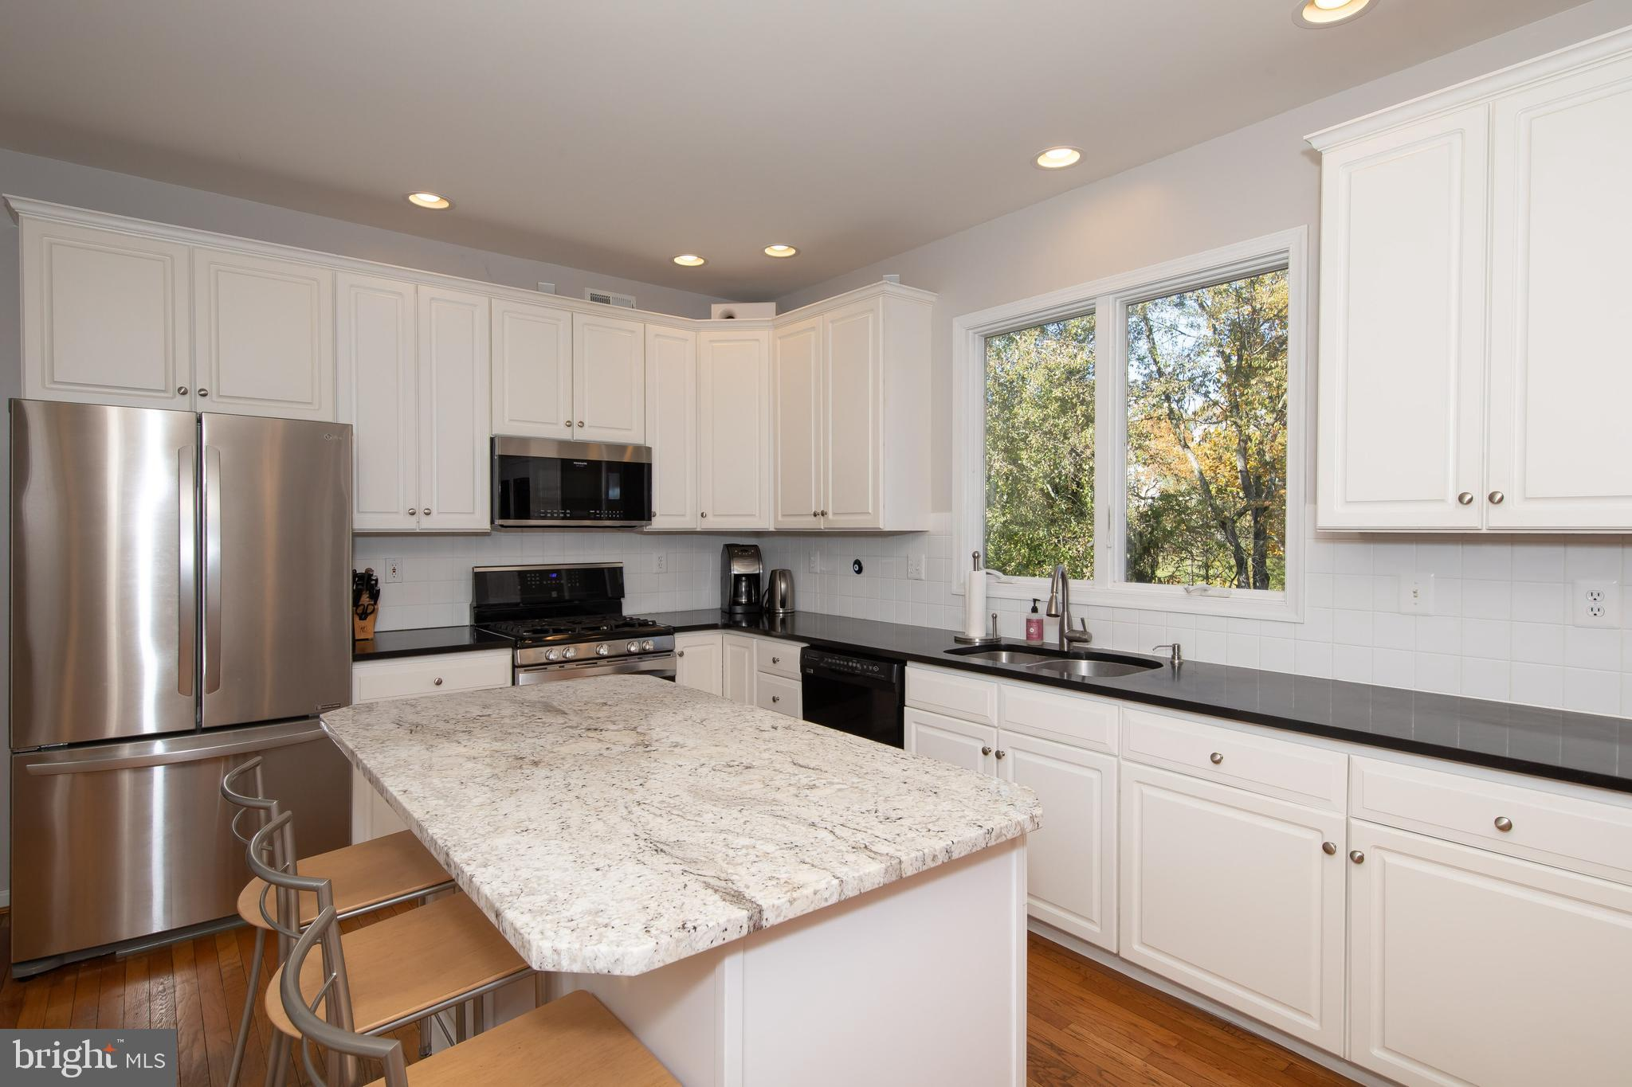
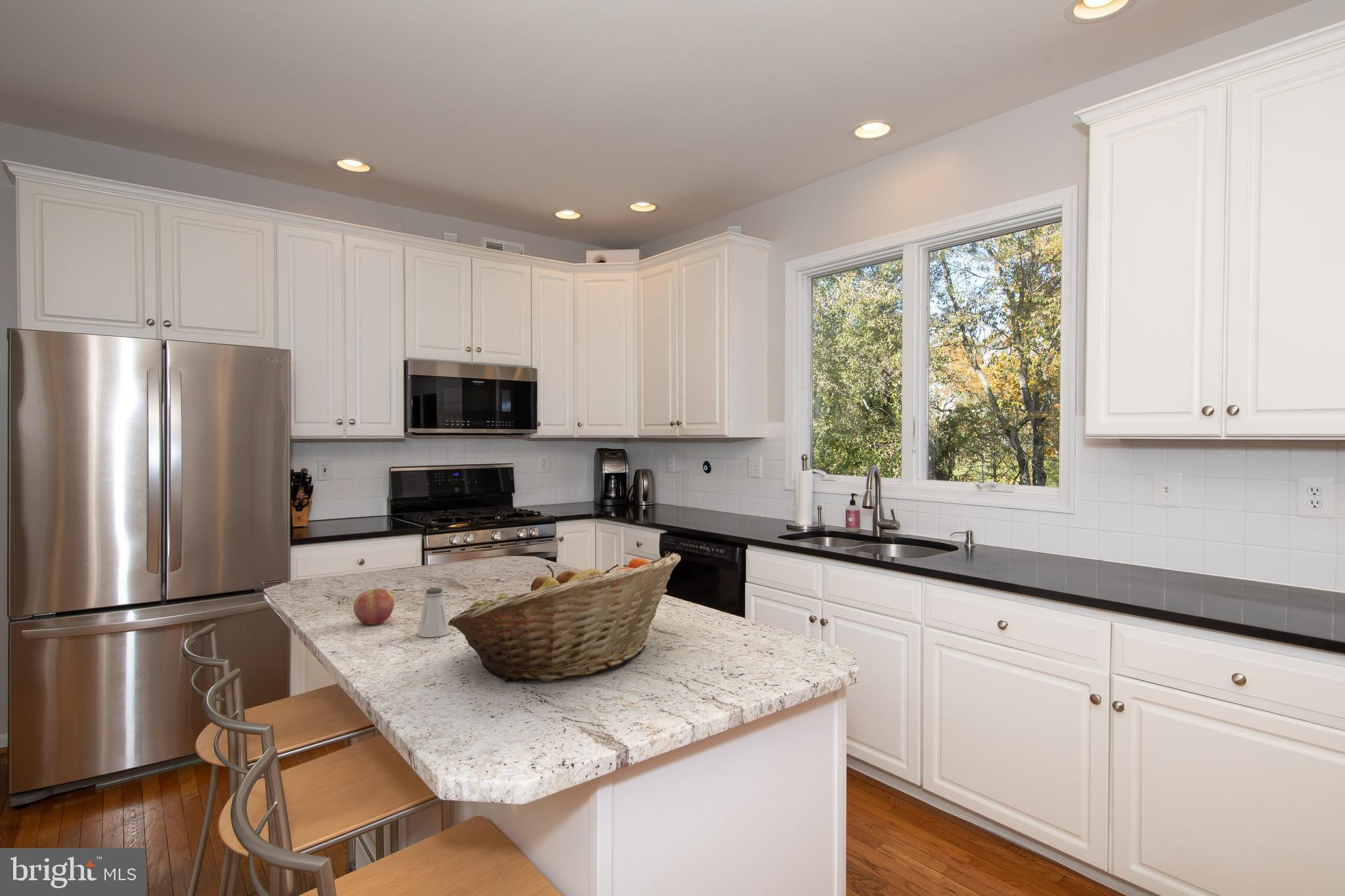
+ saltshaker (434, 611)
+ apple (374, 607)
+ fruit basket (574, 606)
